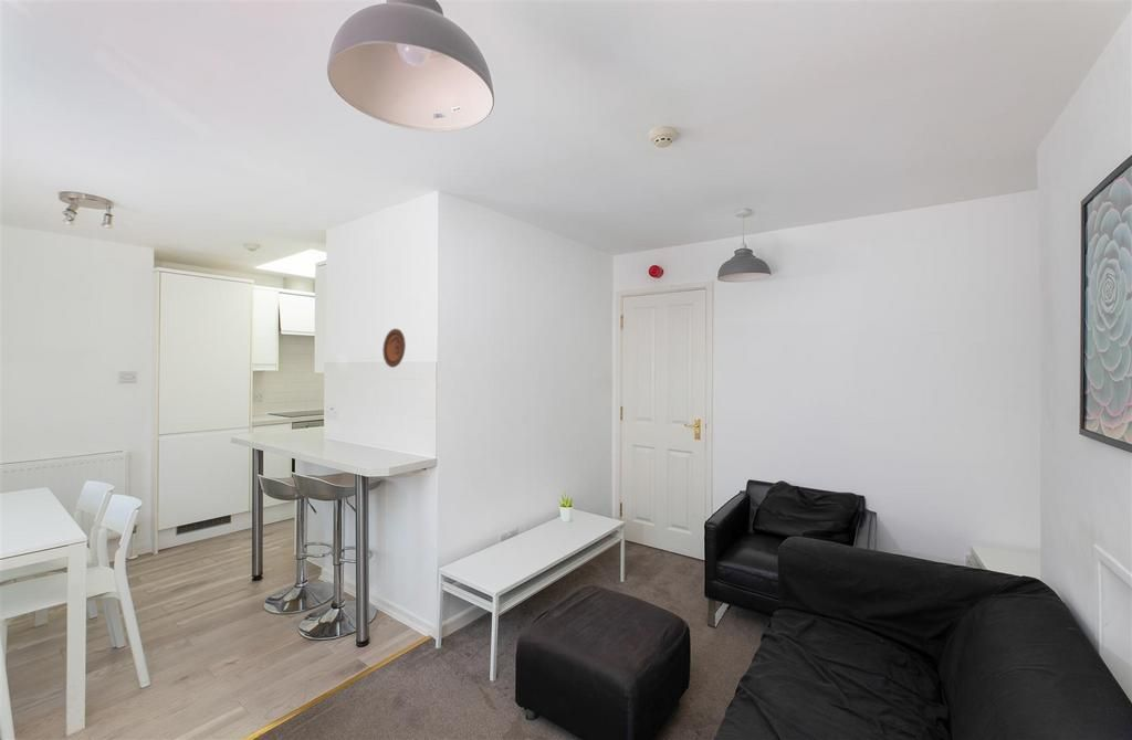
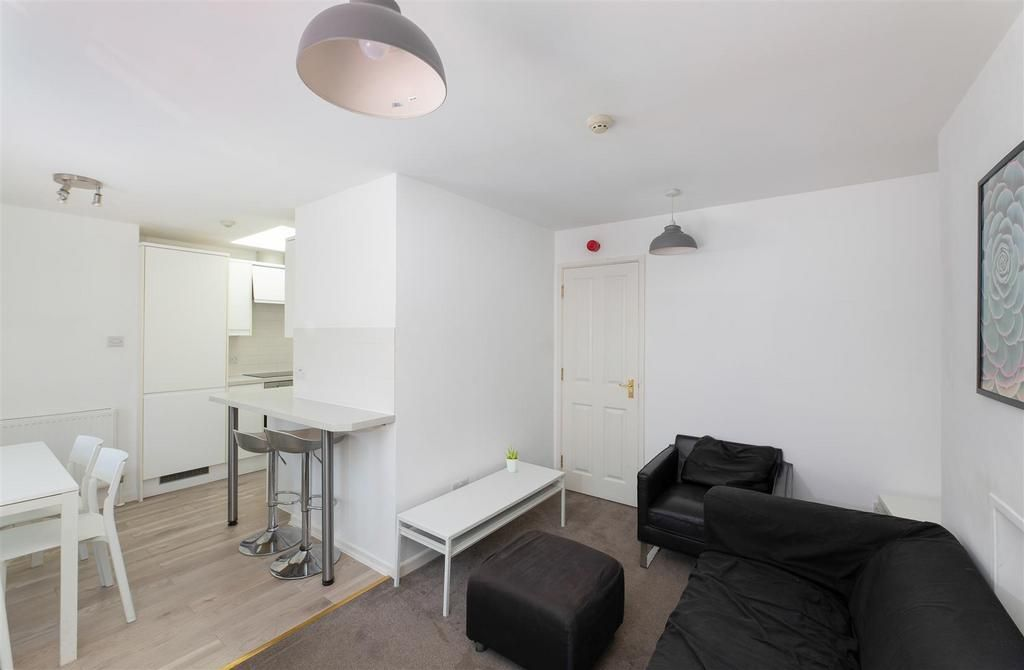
- decorative plate (394, 348)
